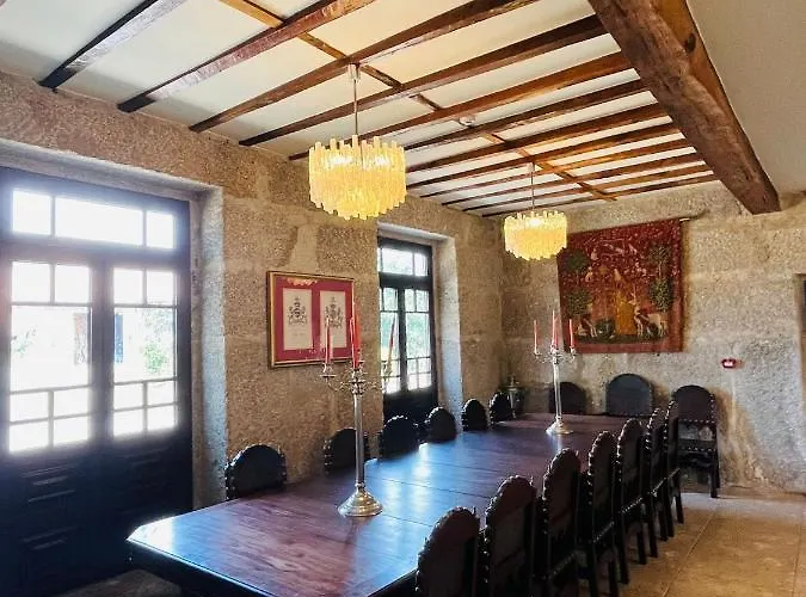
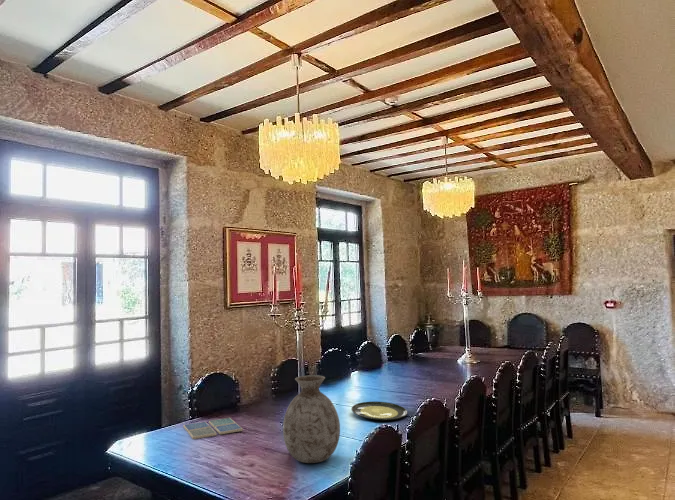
+ vase (311, 418)
+ drink coaster (213, 427)
+ plate (379, 410)
